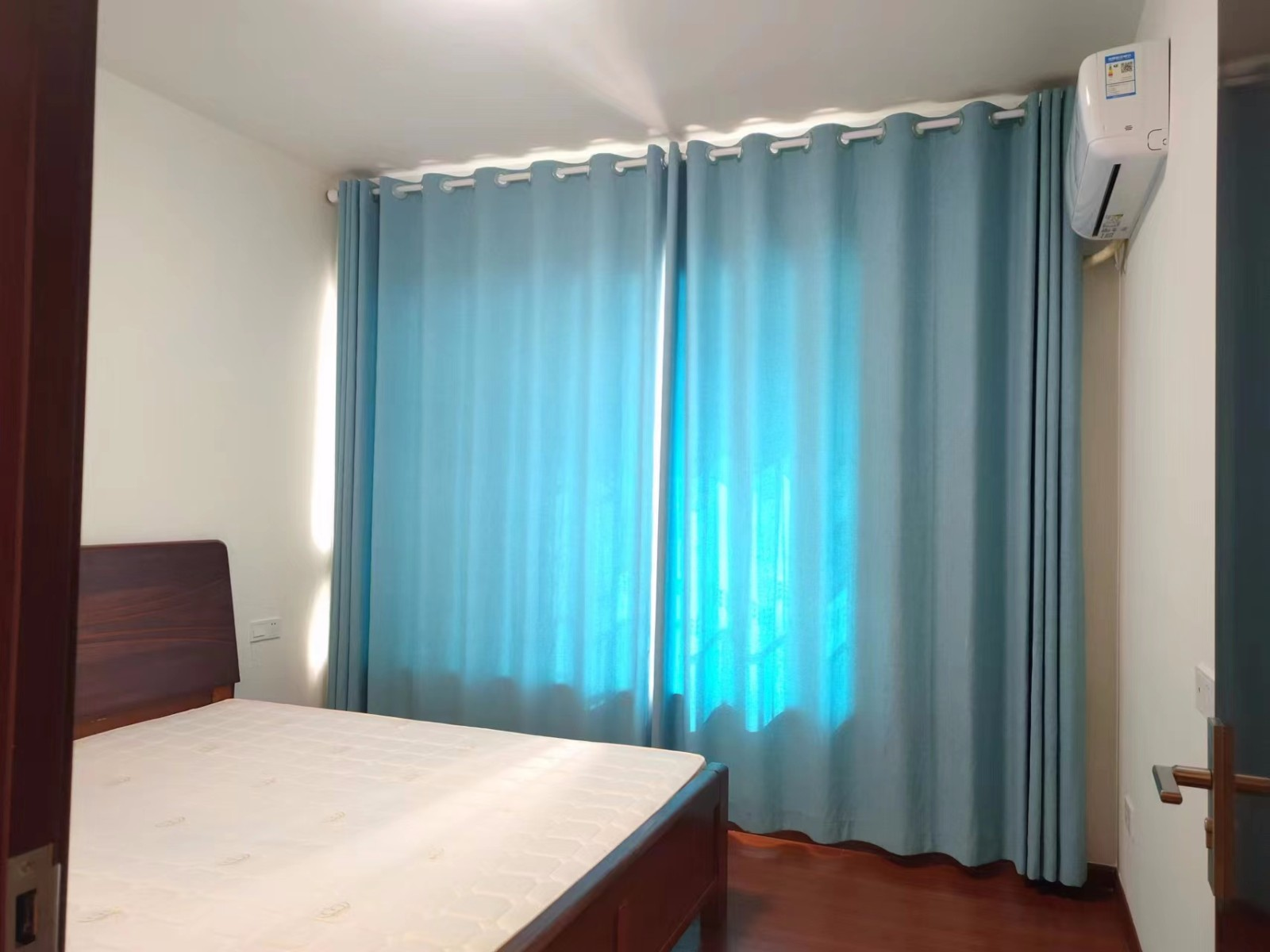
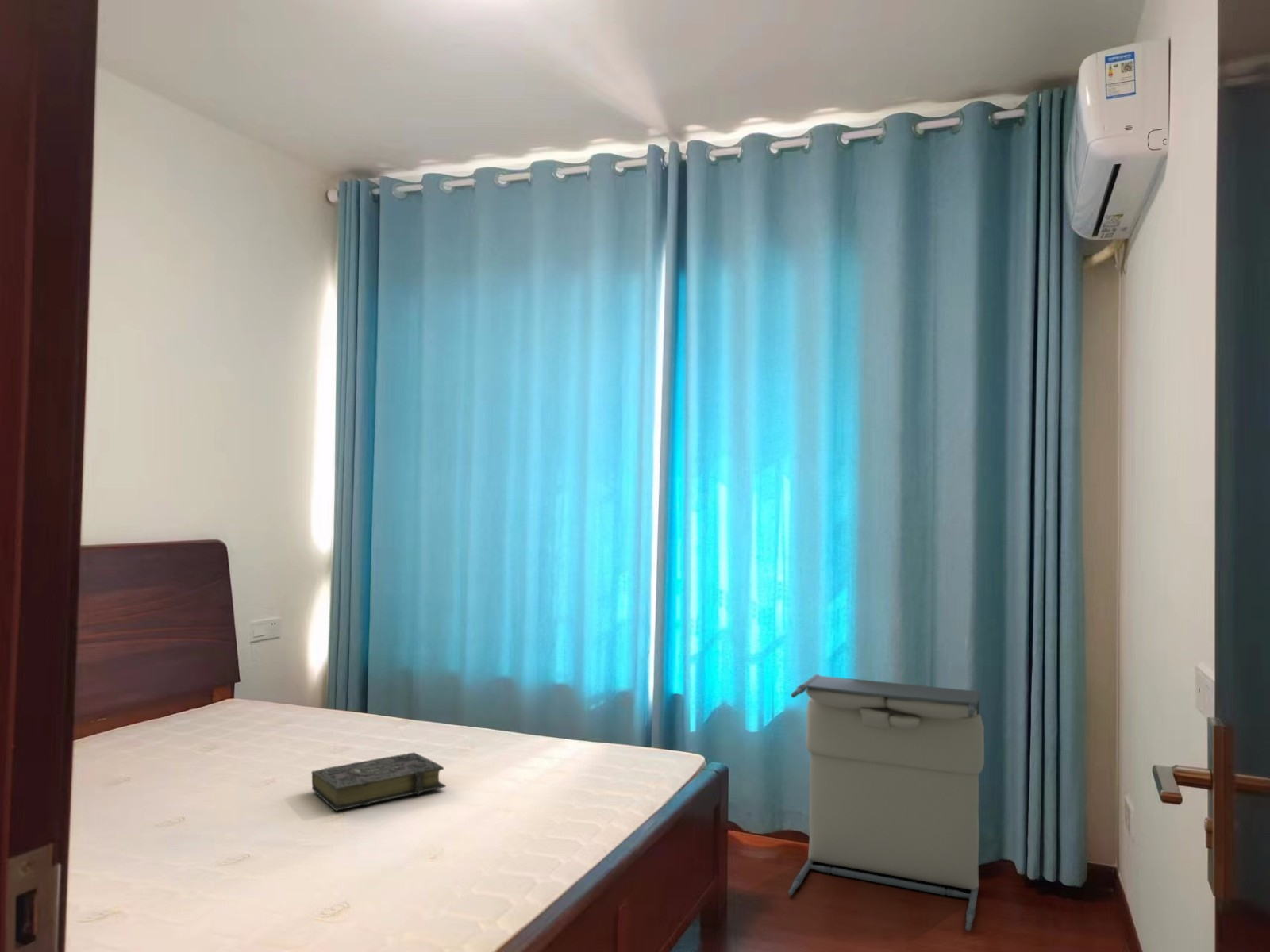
+ laundry hamper (886, 791)
+ book (378, 778)
